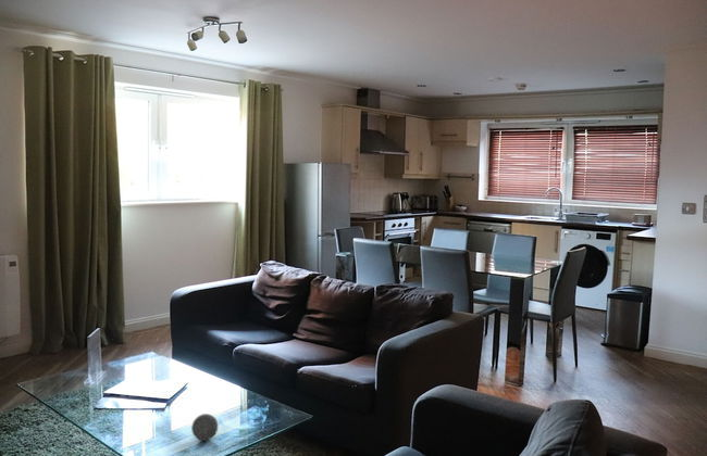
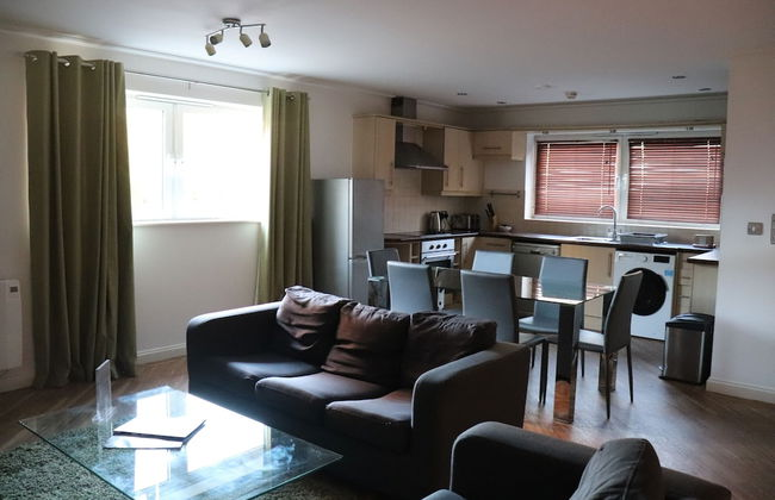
- decorative ball (204, 427)
